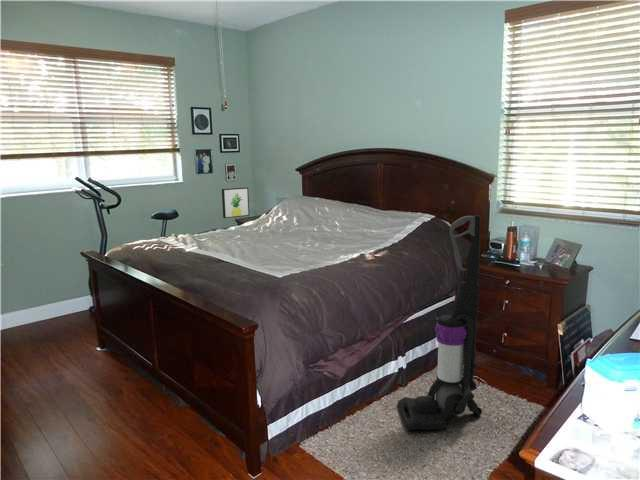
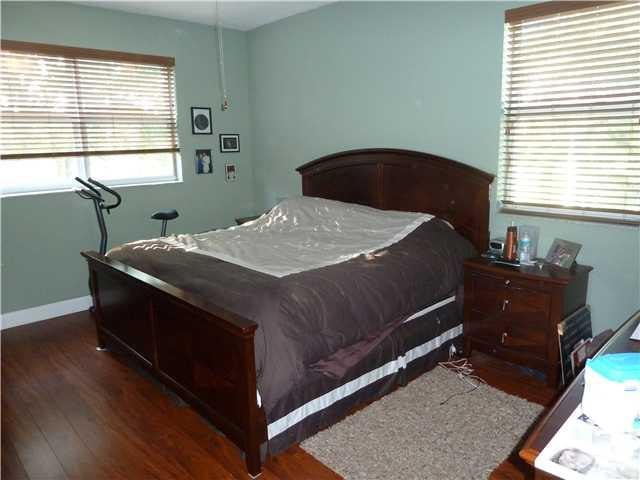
- vacuum cleaner (444, 320)
- wall art (235, 202)
